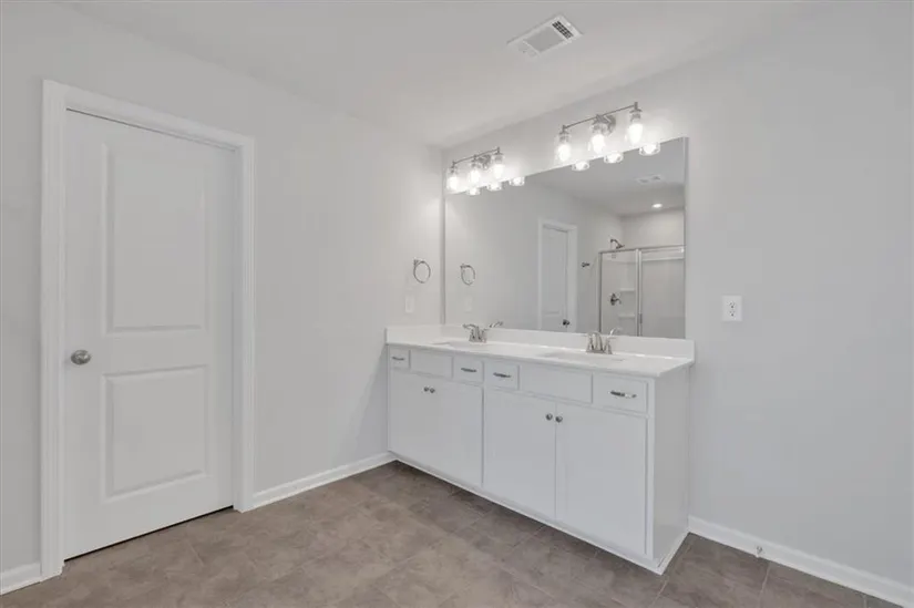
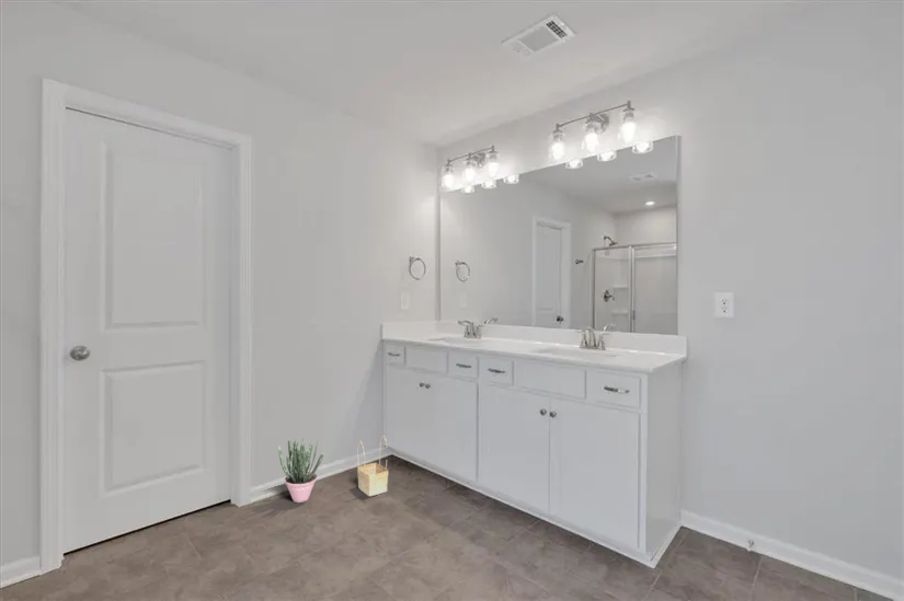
+ potted plant (300, 469)
+ basket (371, 463)
